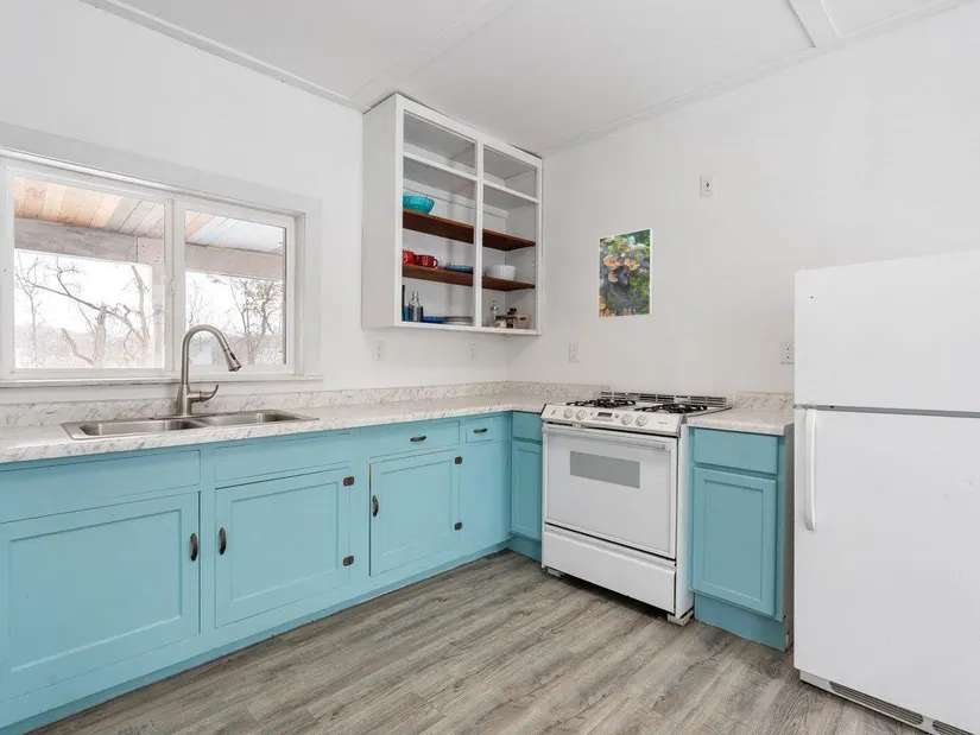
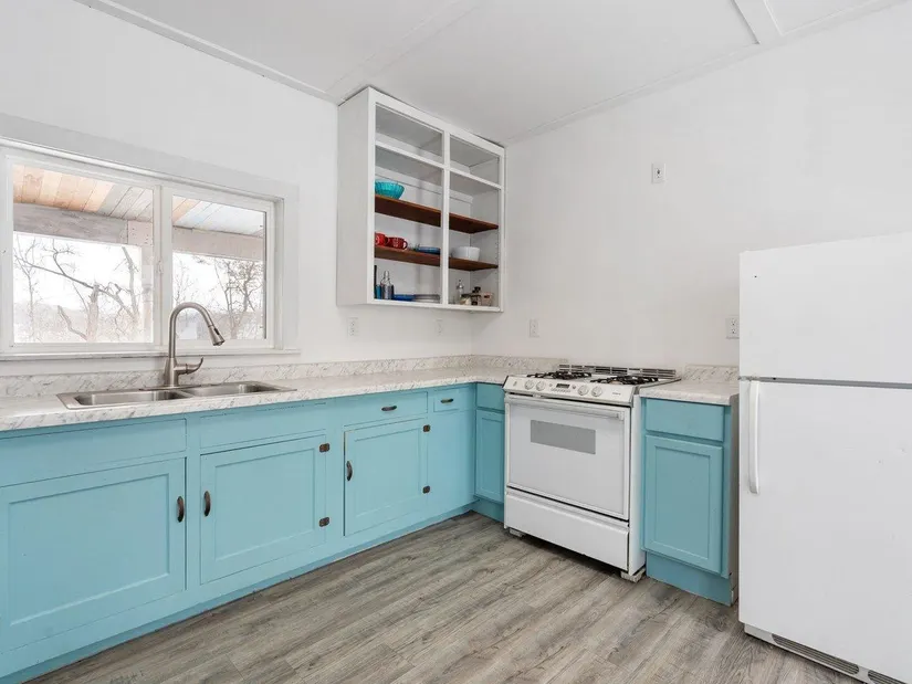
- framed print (624, 274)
